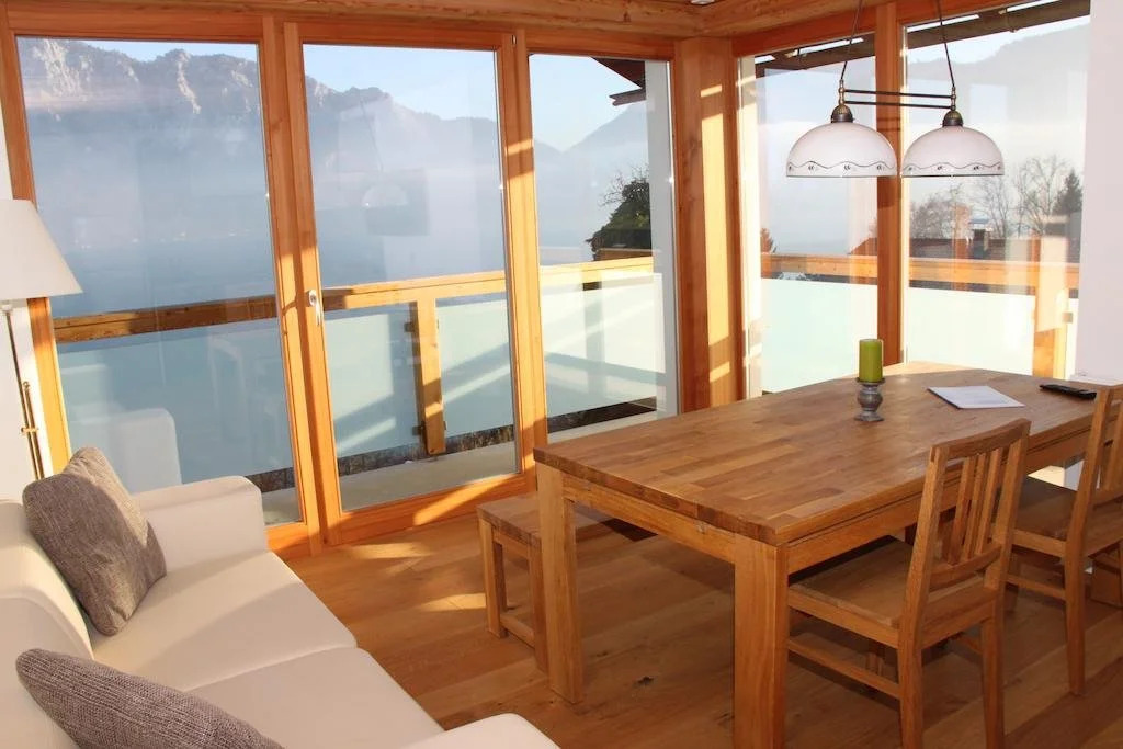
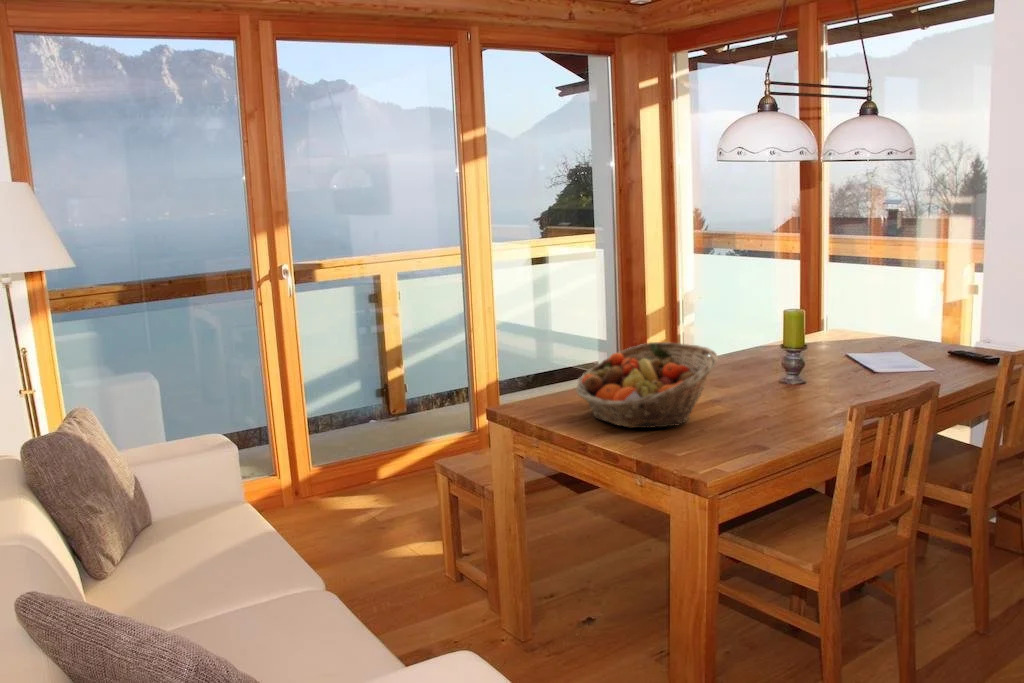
+ fruit basket (645, 383)
